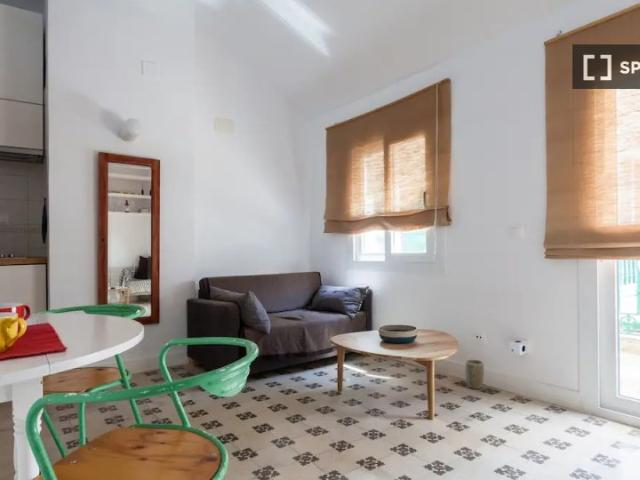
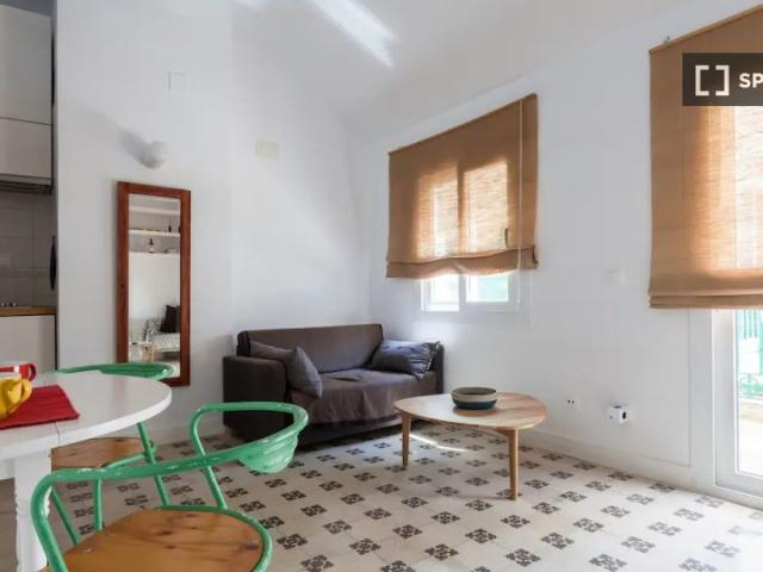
- plant pot (474, 374)
